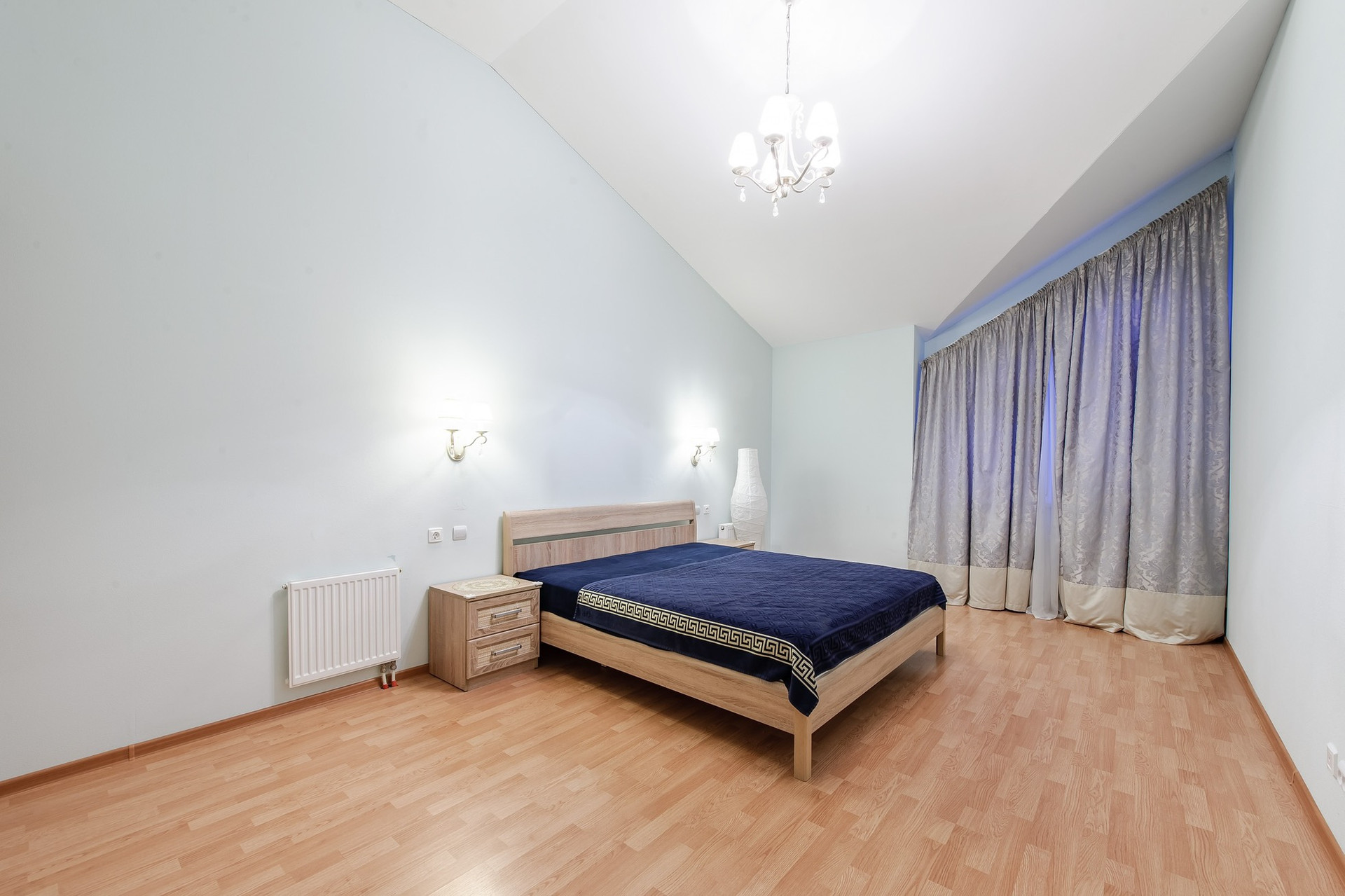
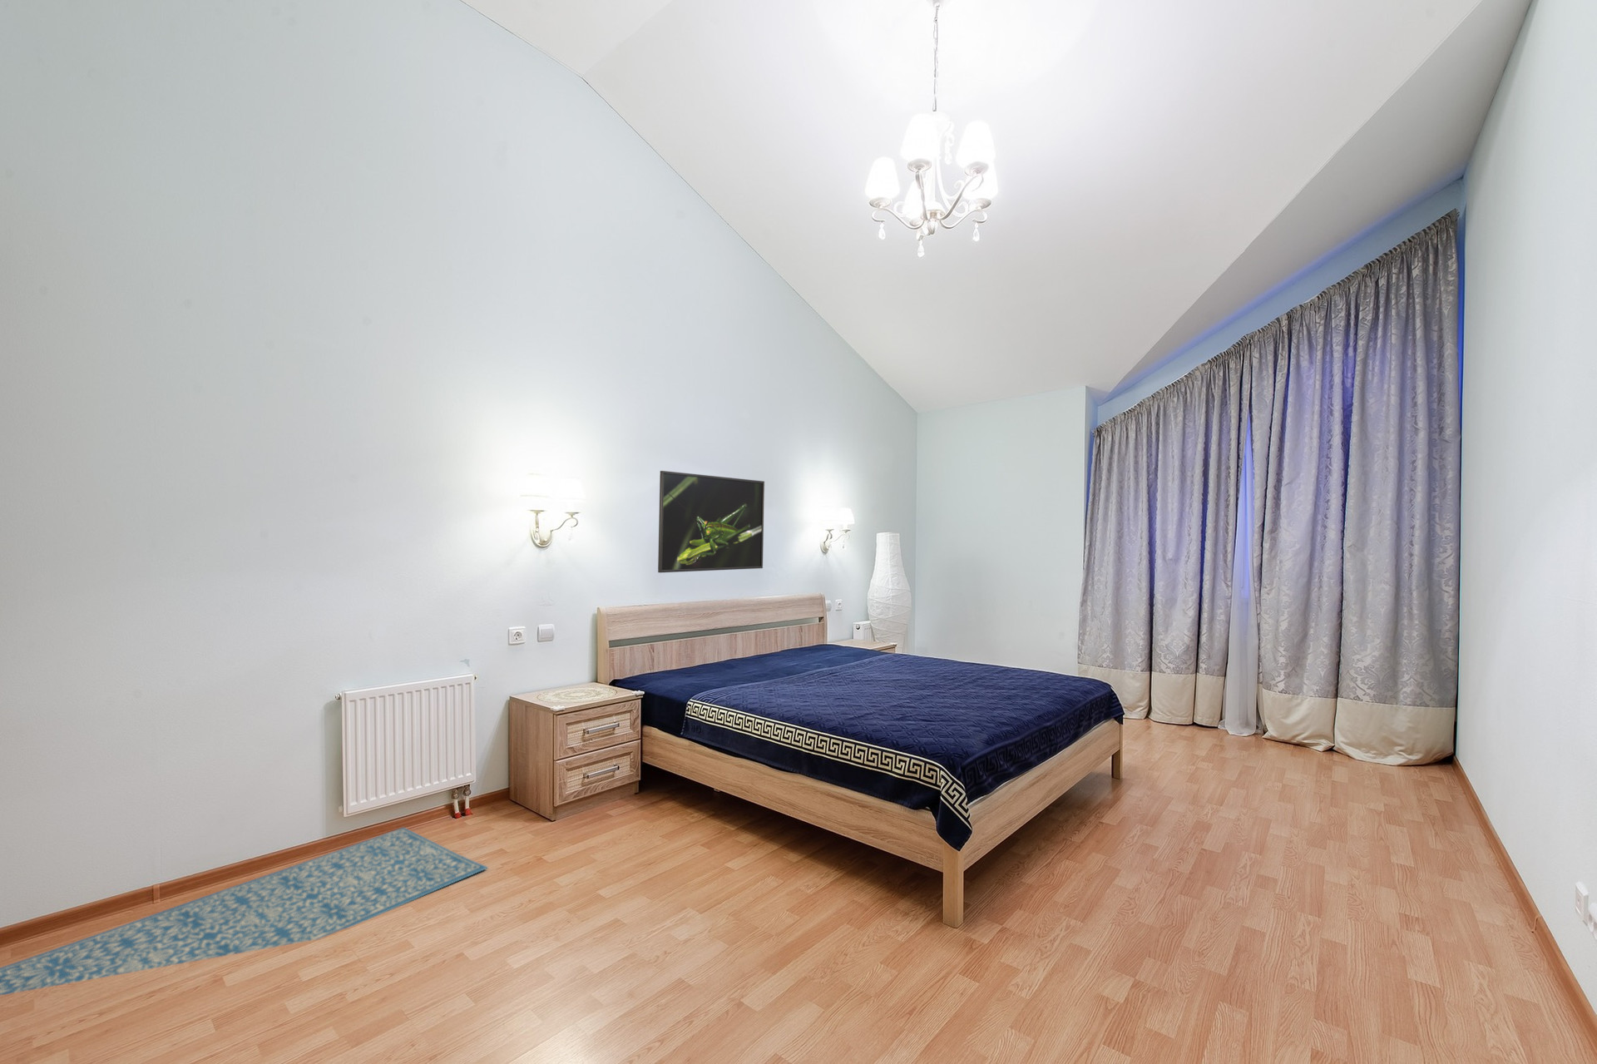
+ rug (262, 916)
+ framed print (715, 524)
